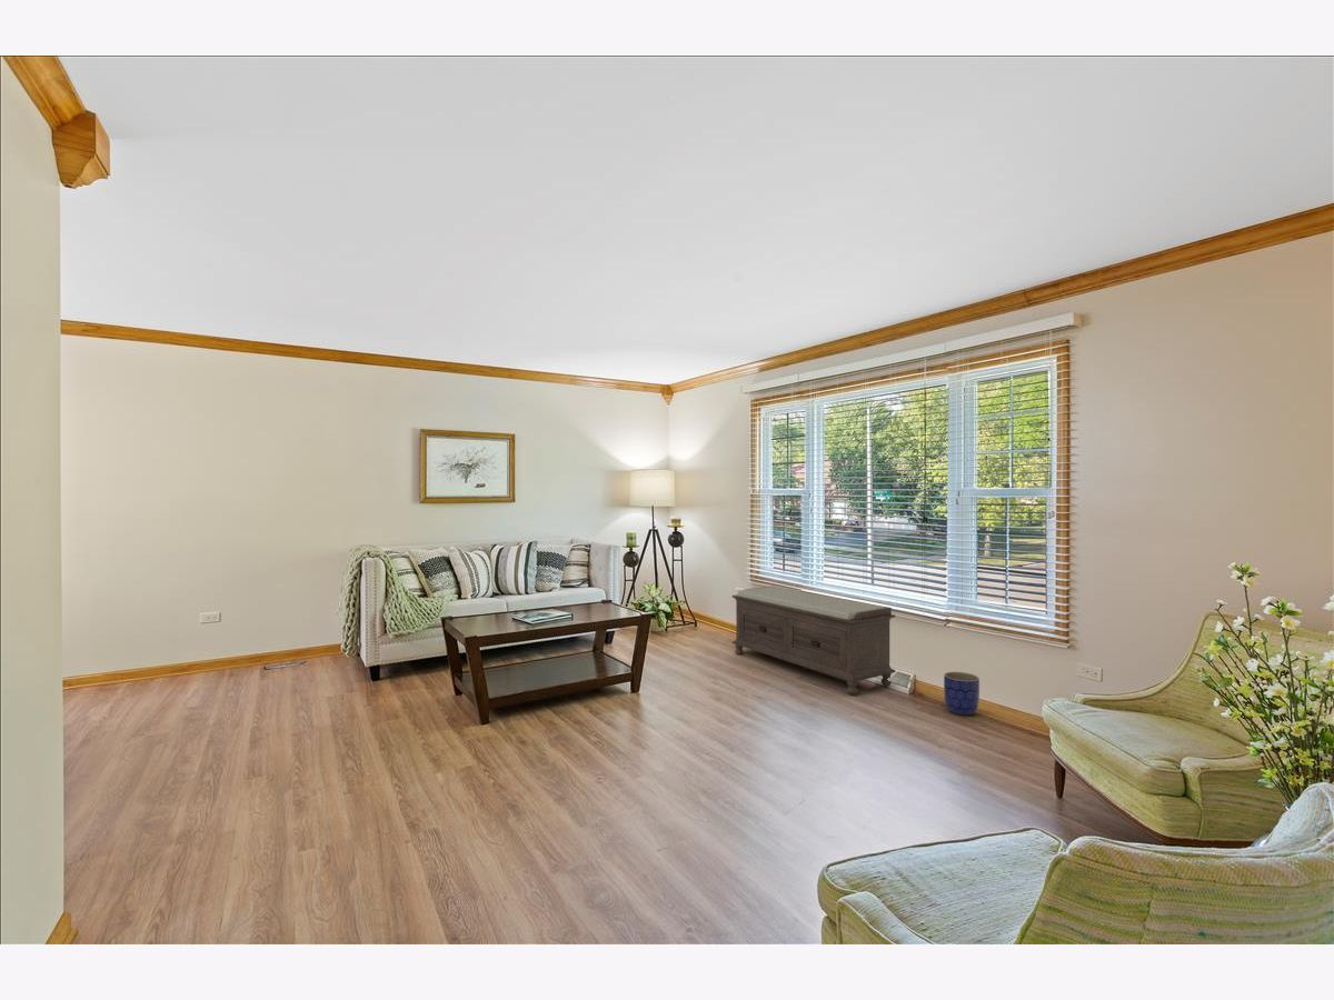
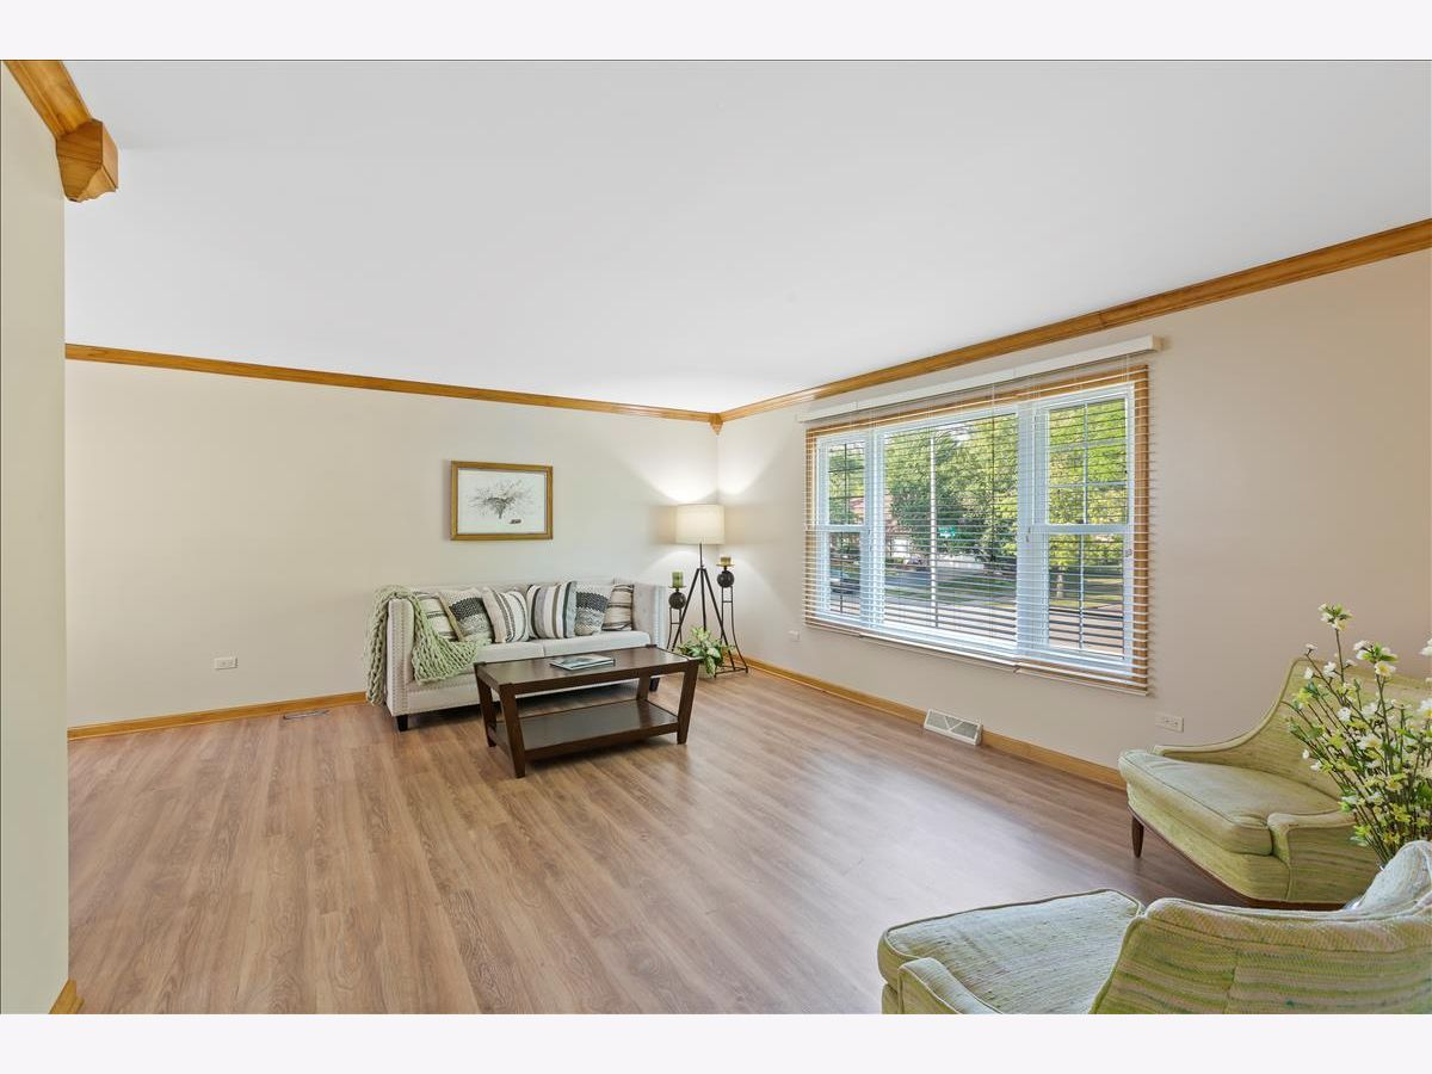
- planter (960, 693)
- bench (806, 632)
